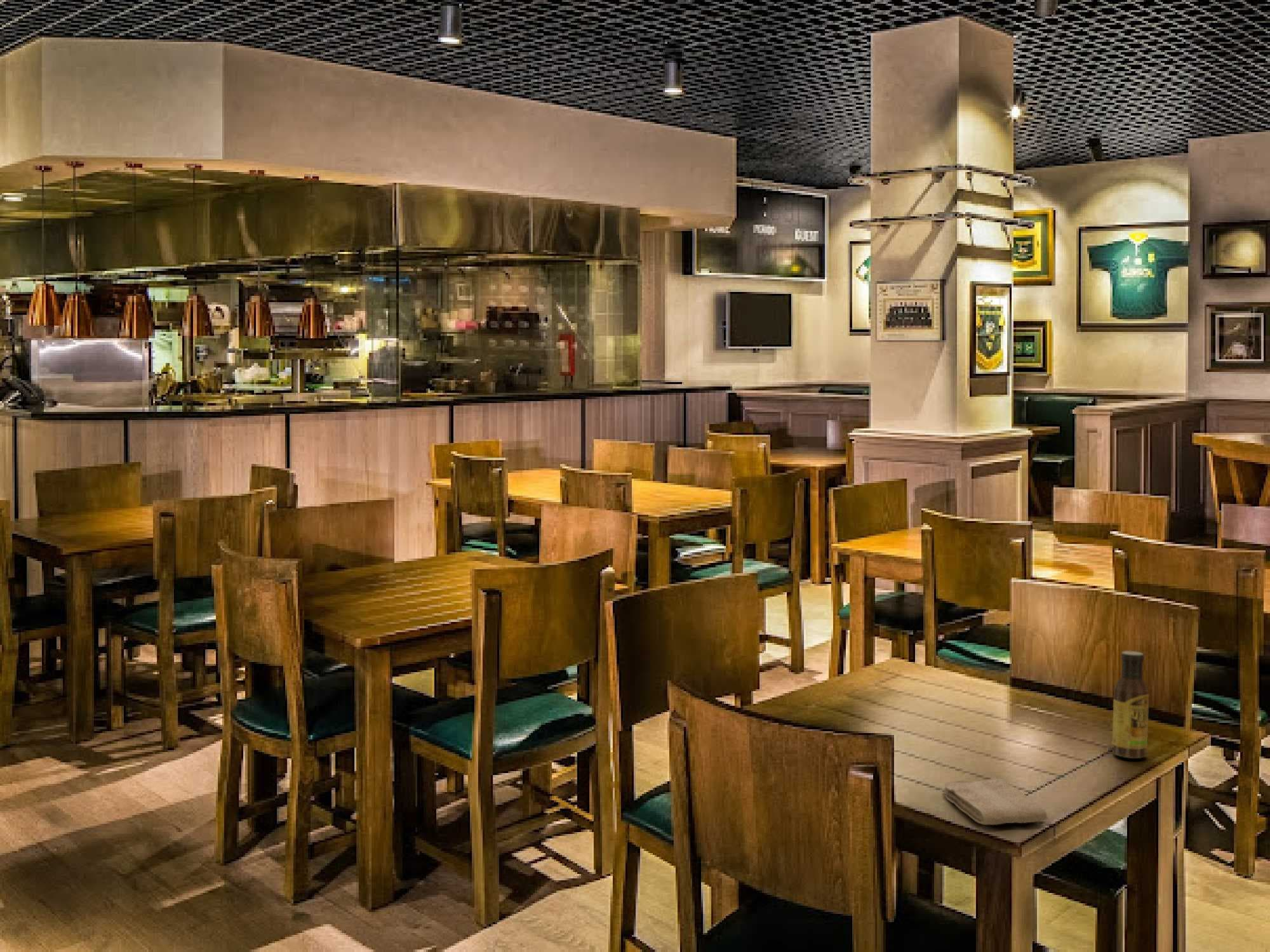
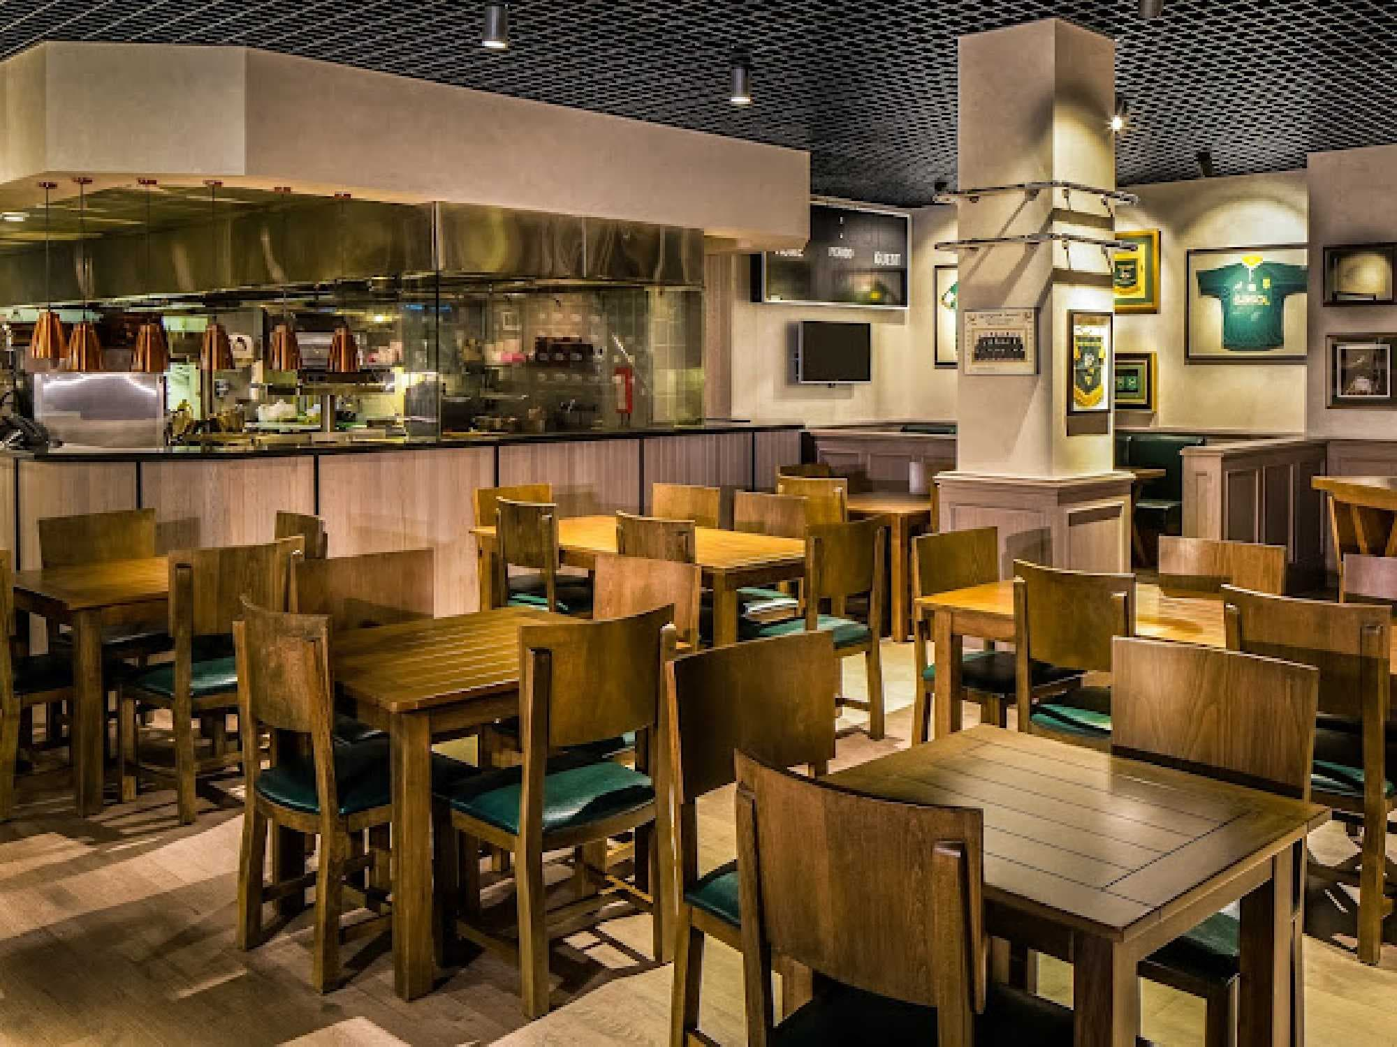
- sauce bottle (1130, 704)
- washcloth (992, 800)
